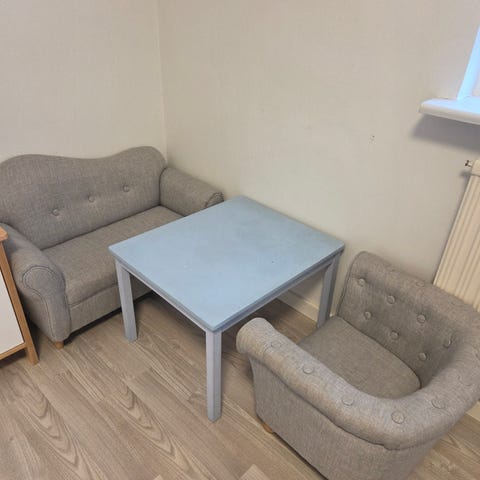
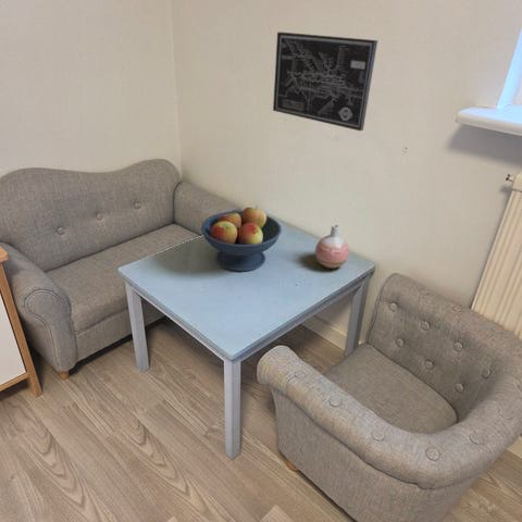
+ fruit bowl (240, 237)
+ wall art (319, 79)
+ vase (333, 246)
